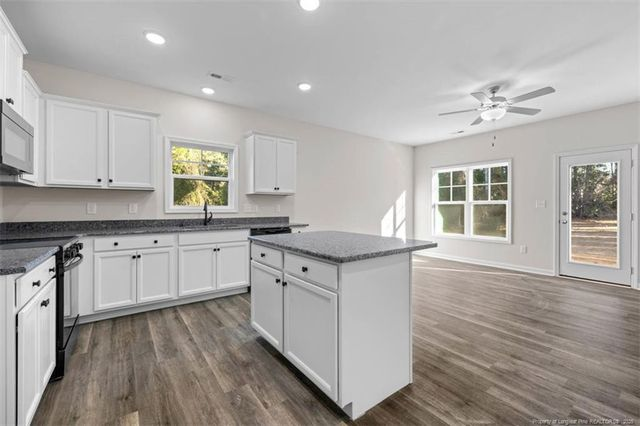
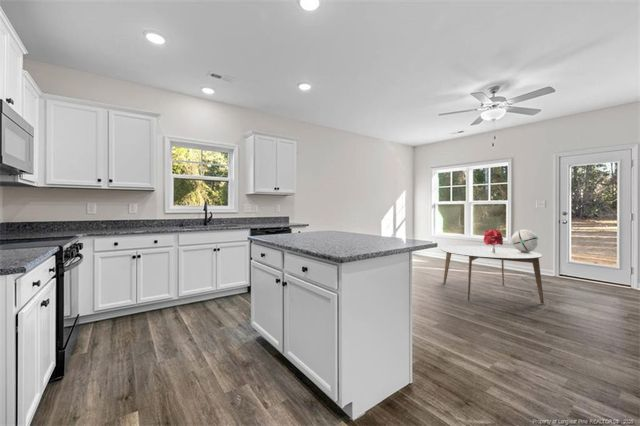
+ bouquet (493, 240)
+ decorative sphere (524, 240)
+ dining table (487, 258)
